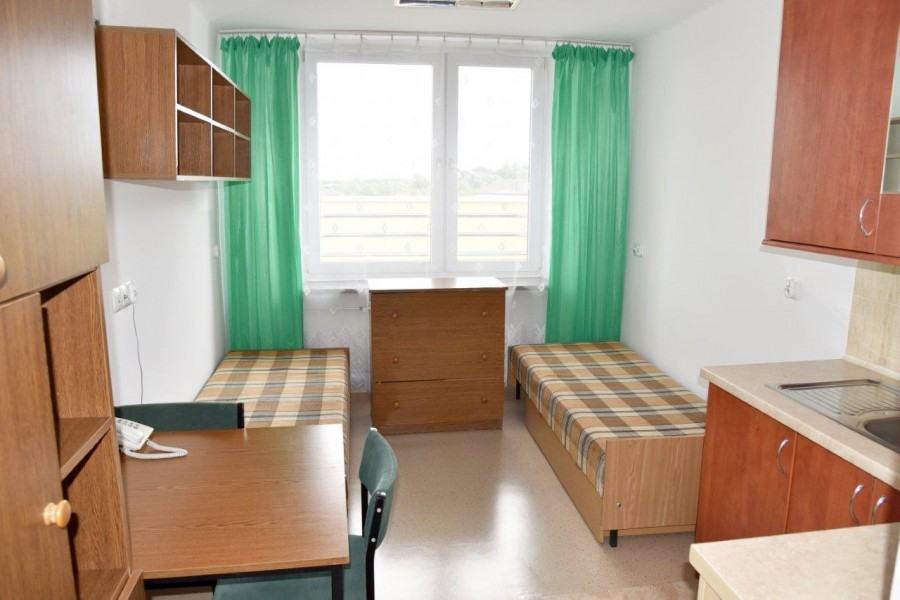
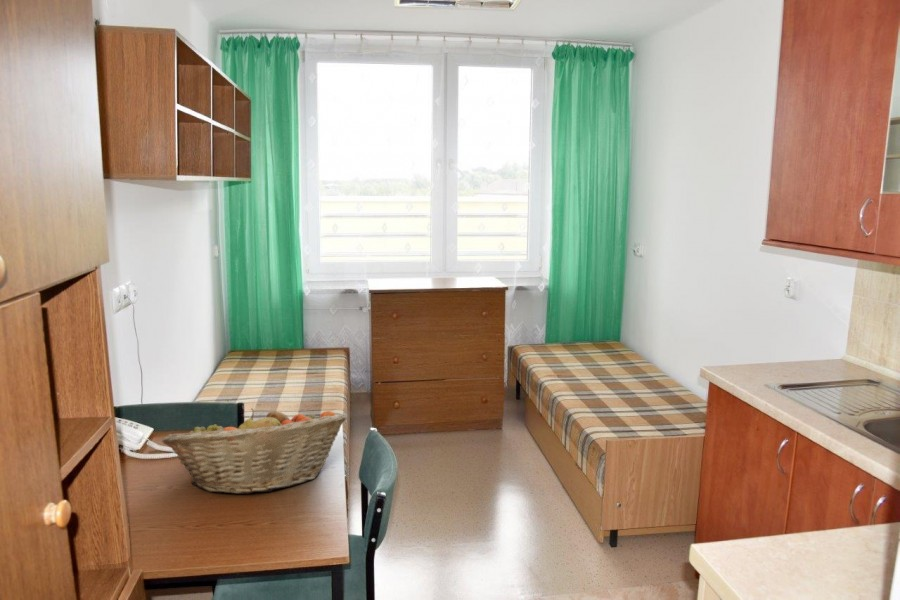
+ fruit basket (258, 441)
